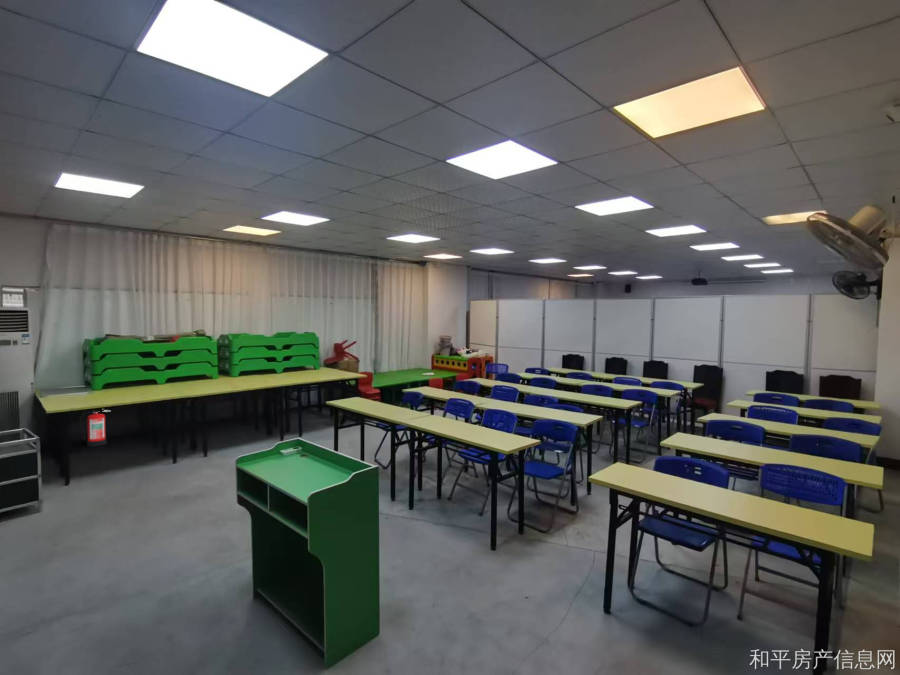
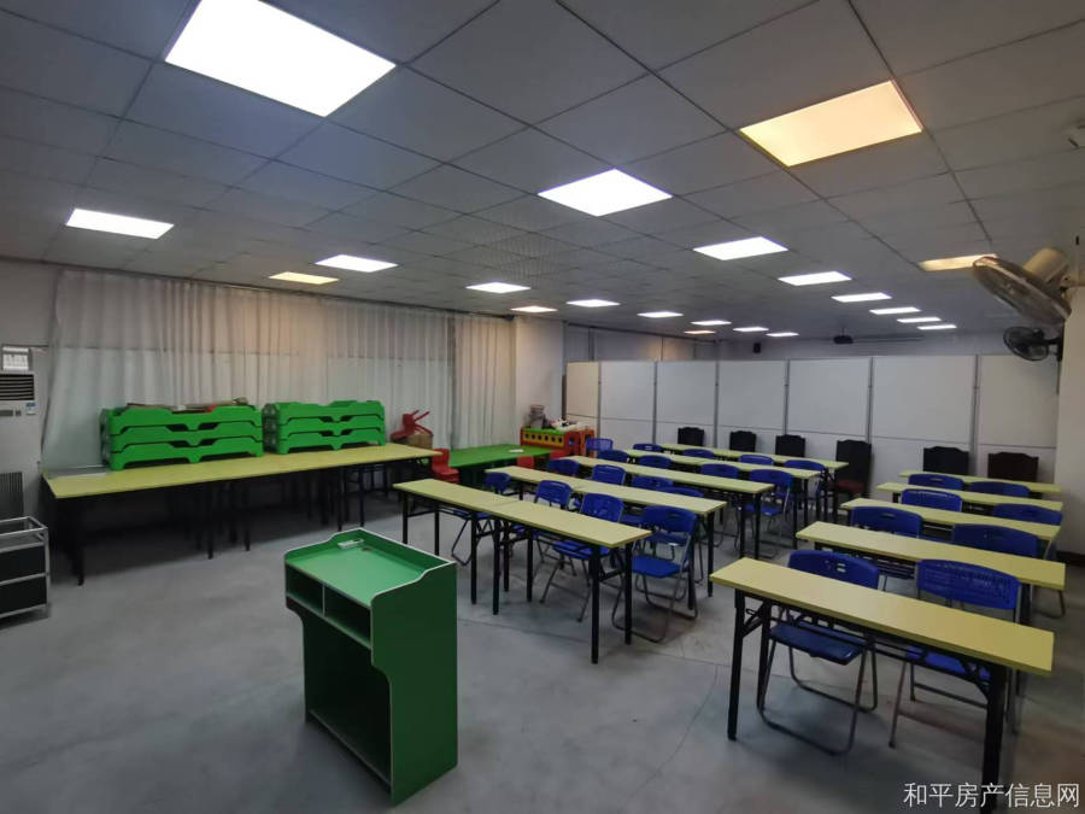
- fire extinguisher (96, 425)
